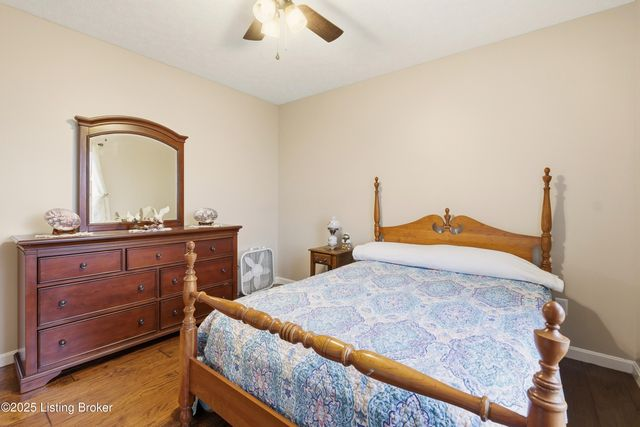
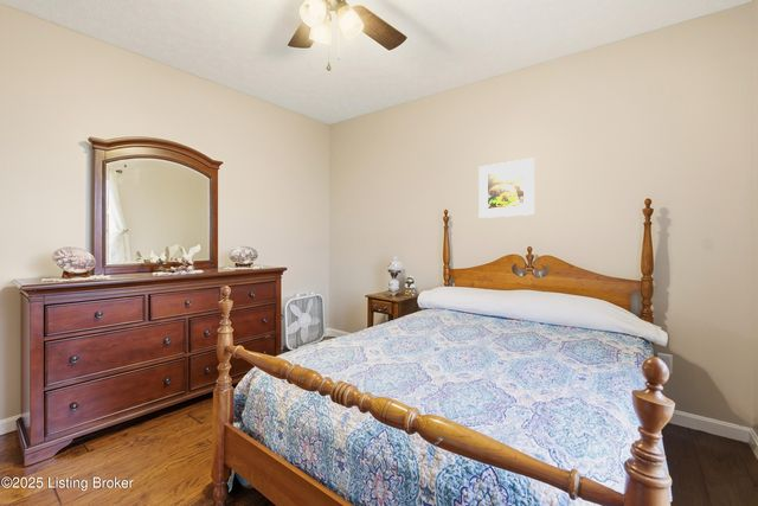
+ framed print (505, 188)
